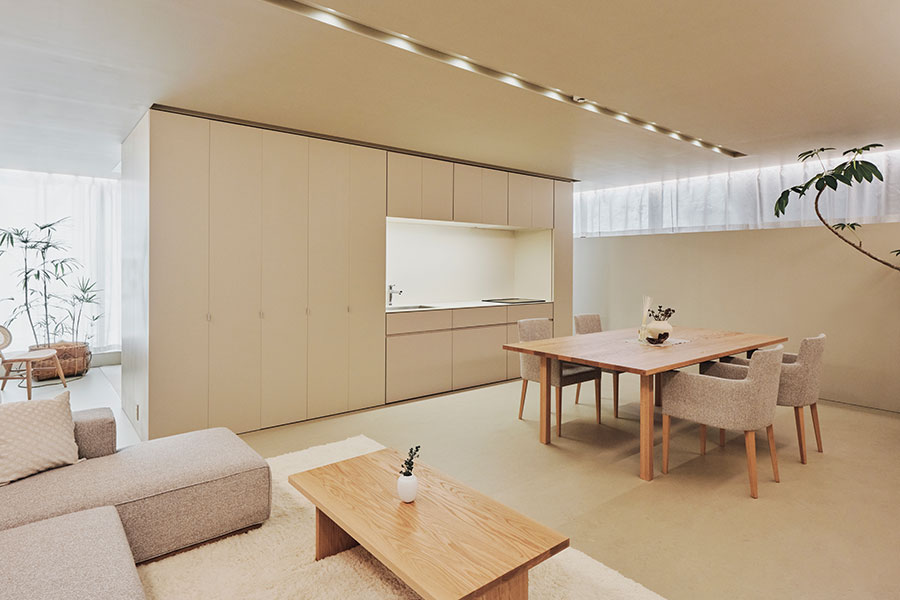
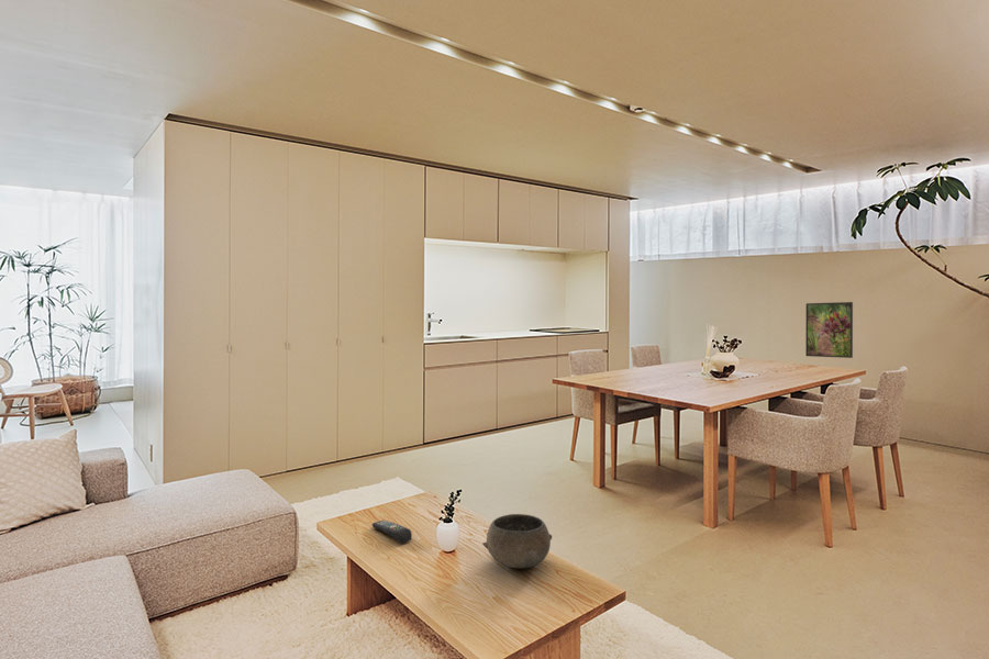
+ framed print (829, 330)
+ bowl (518, 543)
+ remote control (391, 528)
